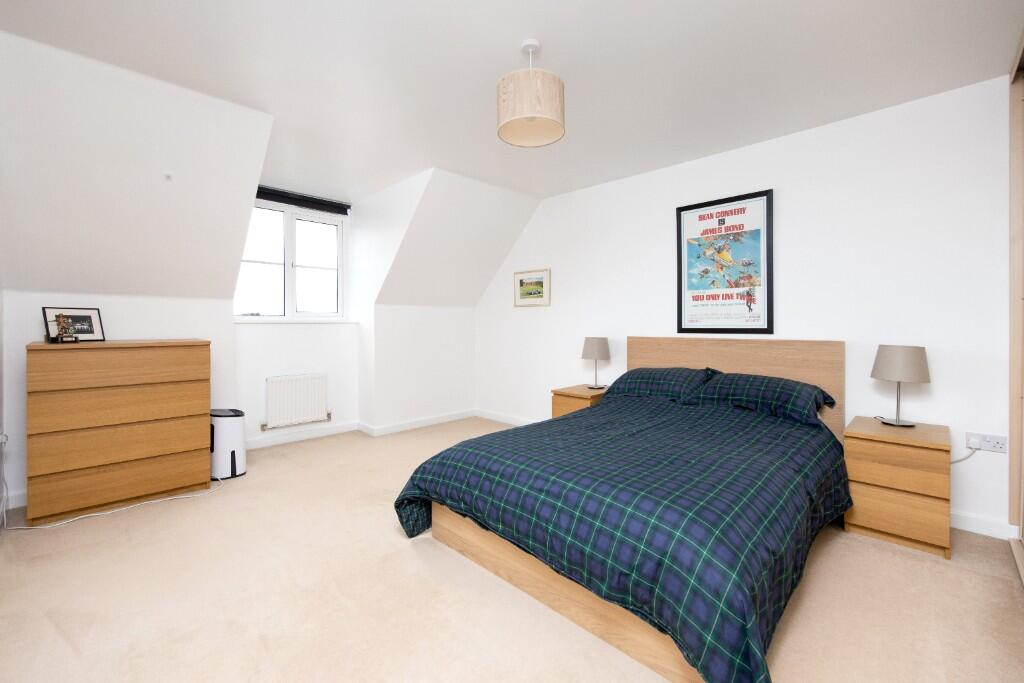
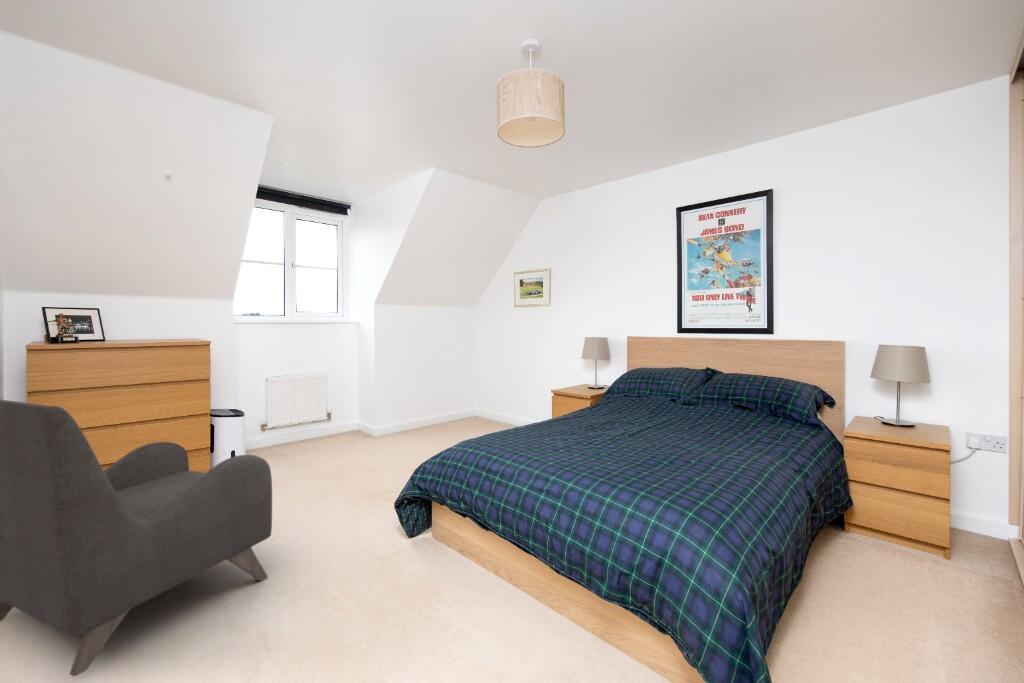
+ armchair (134, 494)
